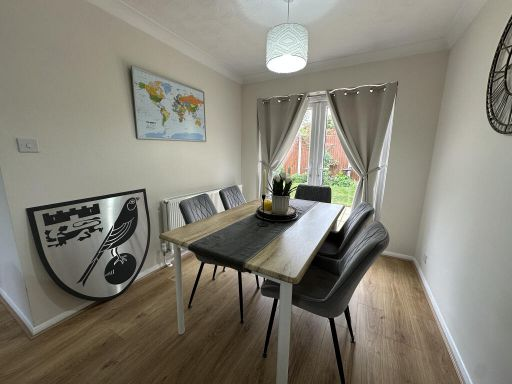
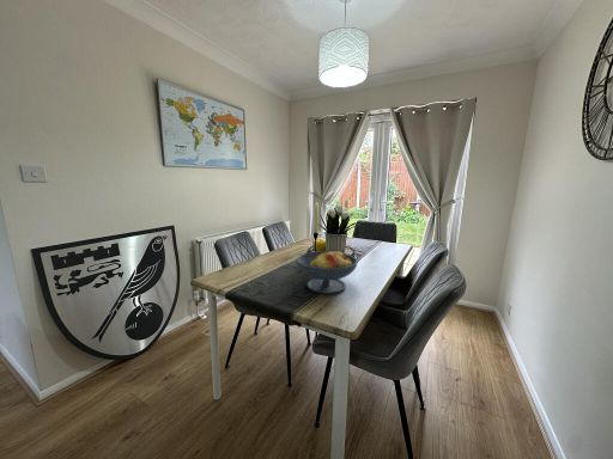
+ fruit bowl (326, 268)
